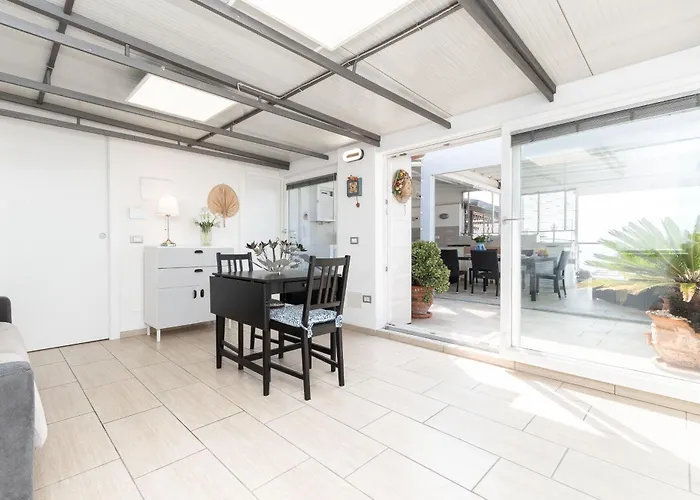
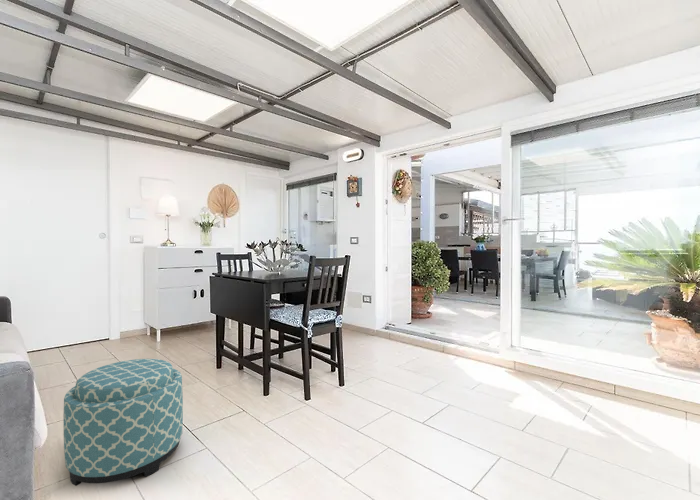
+ ottoman (127, 413)
